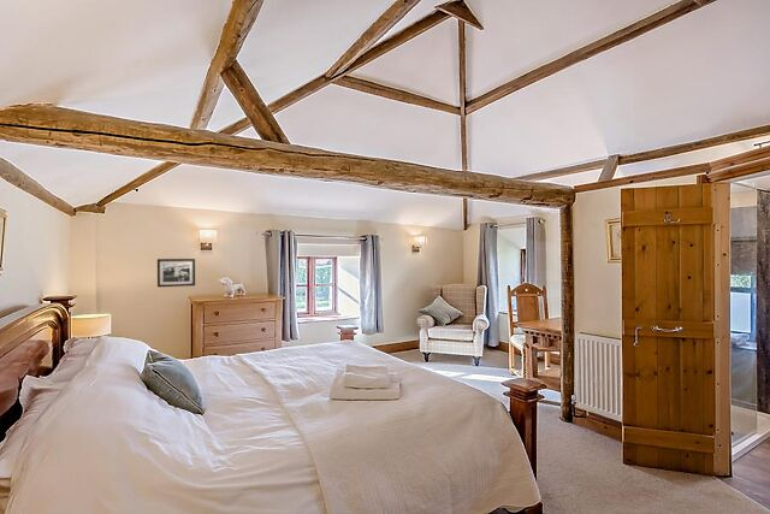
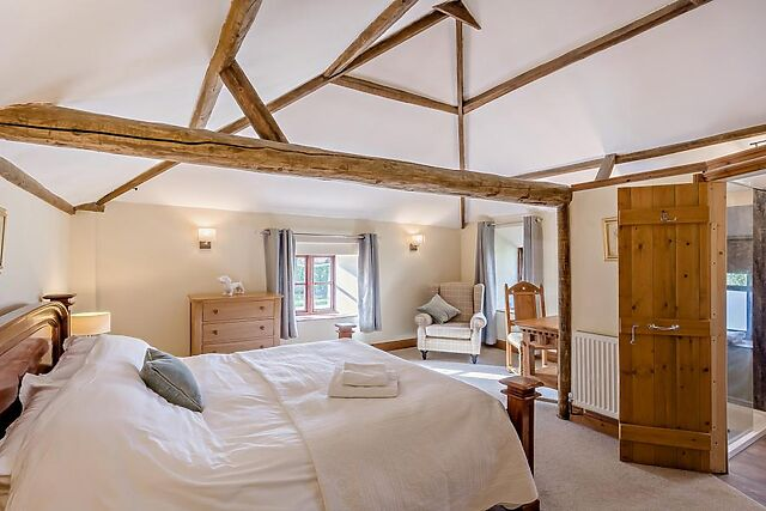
- picture frame (176, 272)
